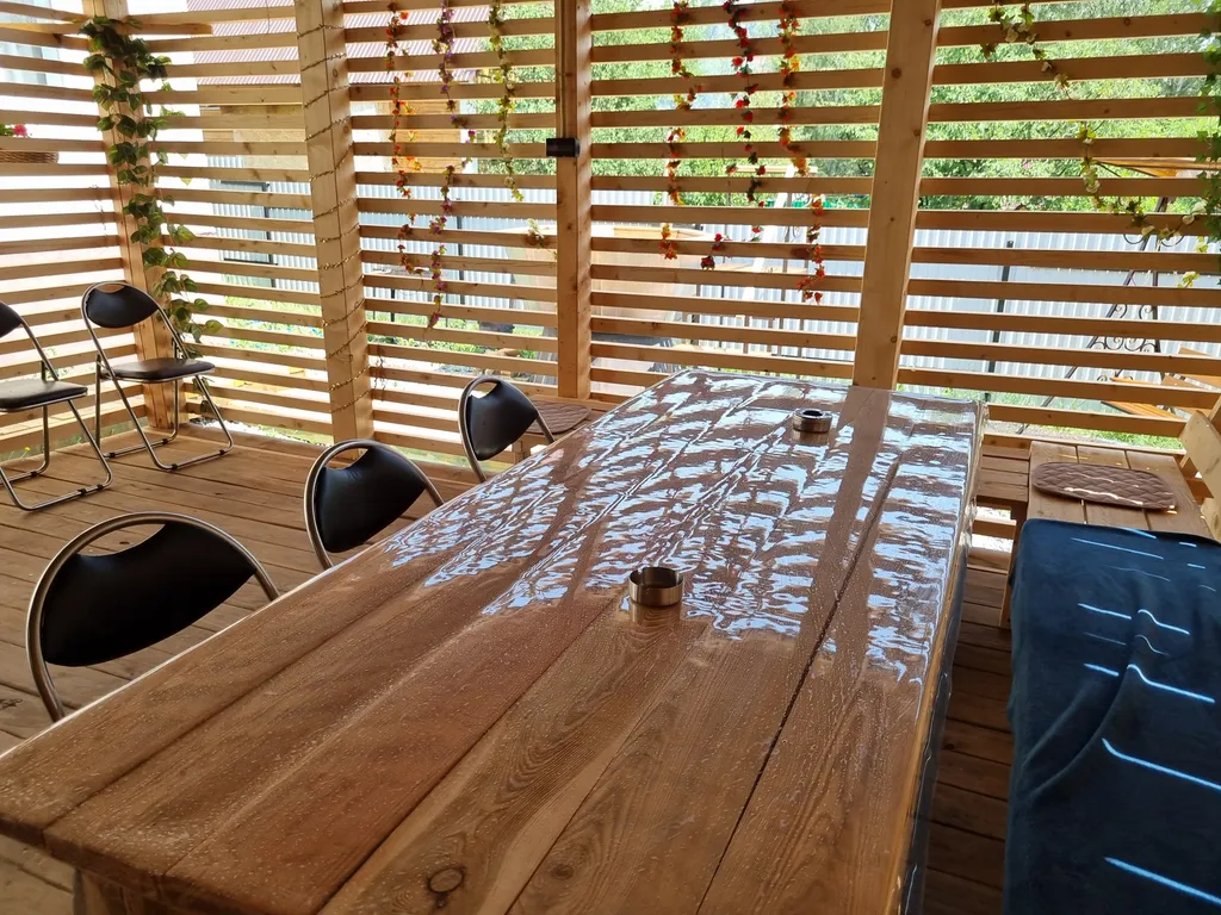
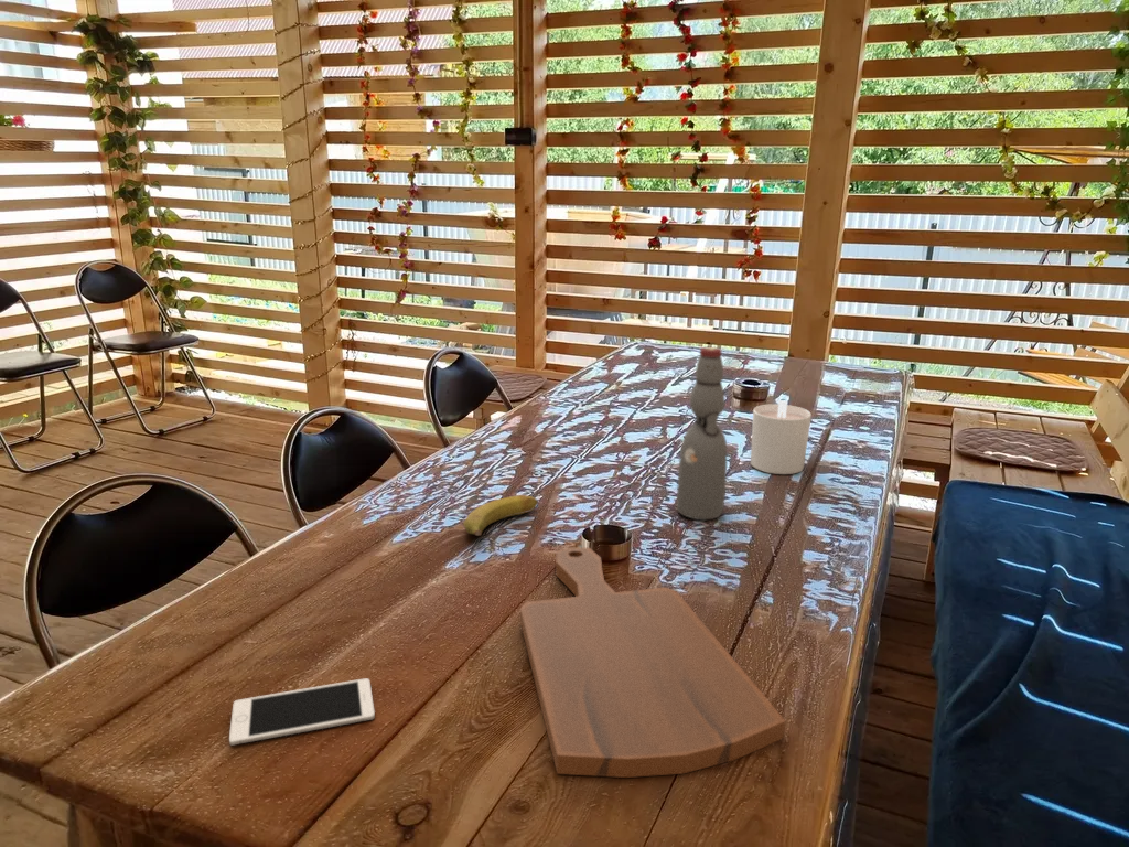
+ cell phone (303, 709)
+ bottle (705, 432)
+ candle (779, 433)
+ cutting board (624, 653)
+ fruit (494, 515)
